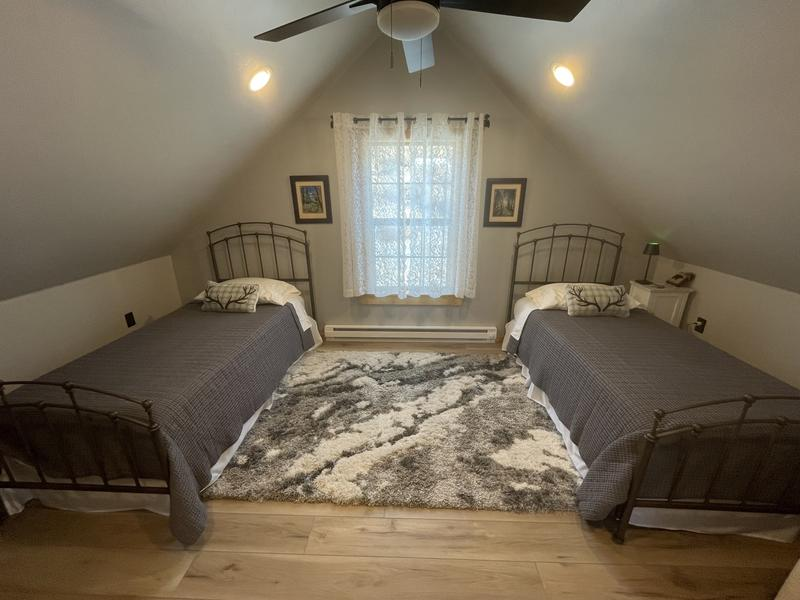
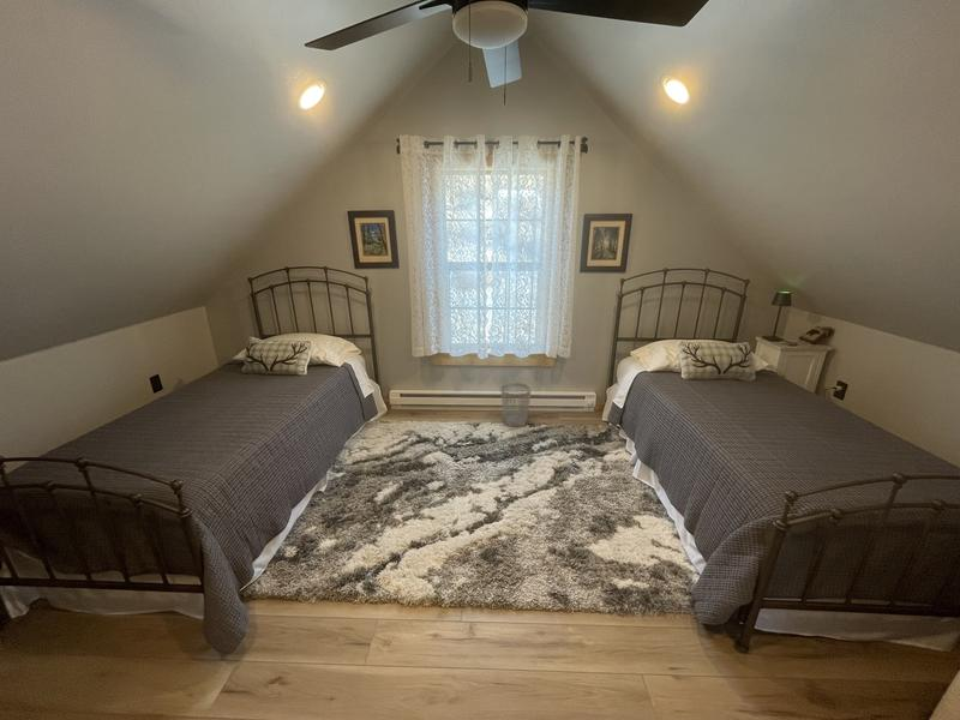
+ wastebasket (515, 404)
